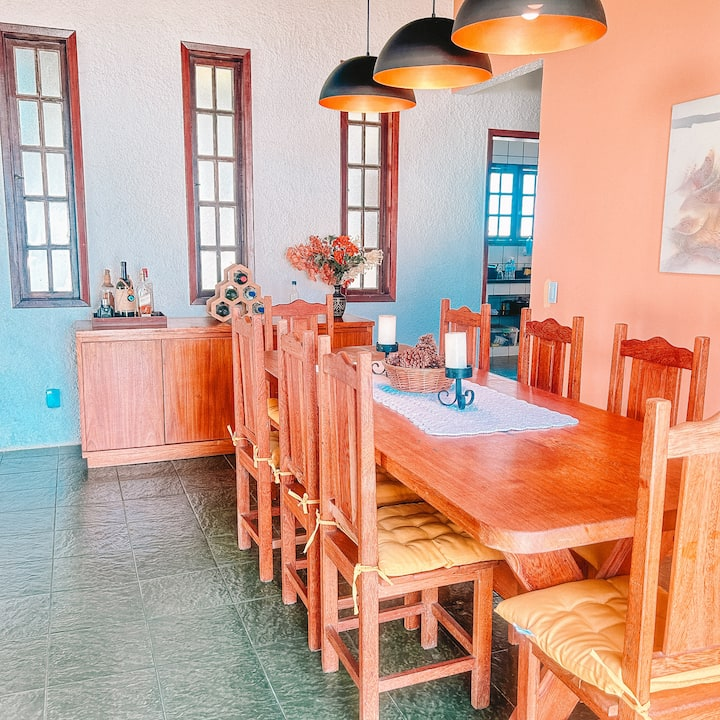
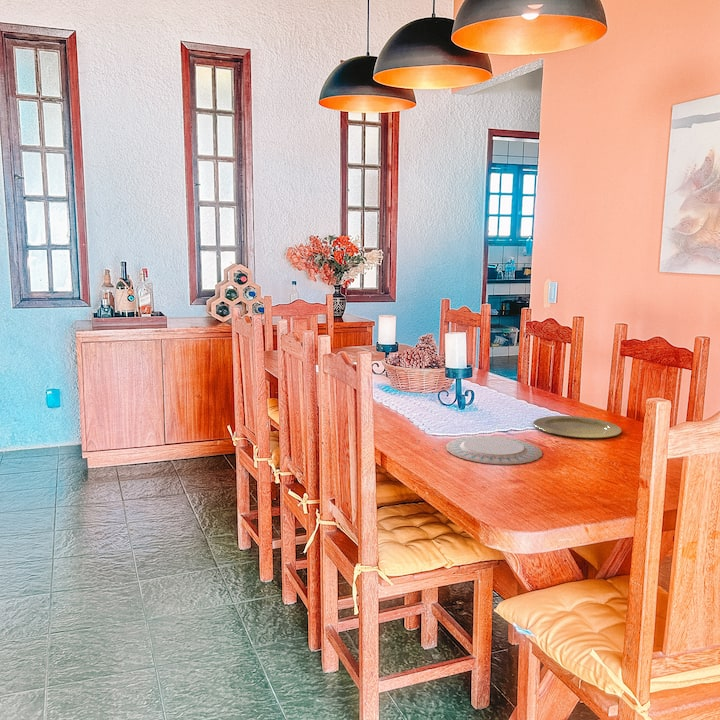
+ plate (576, 426)
+ chinaware (493, 447)
